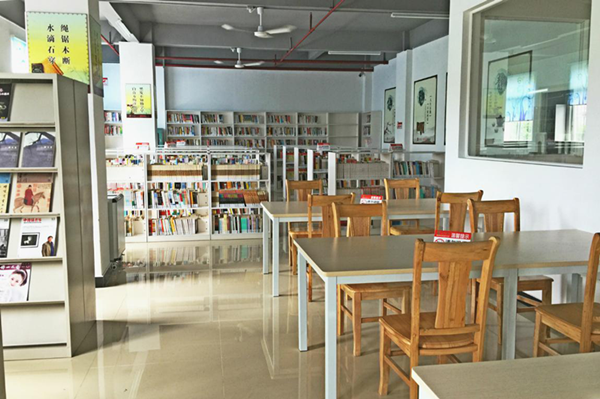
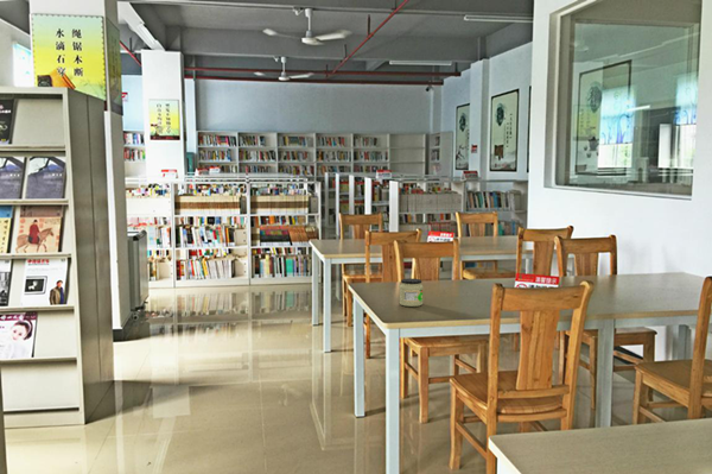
+ jar (411, 292)
